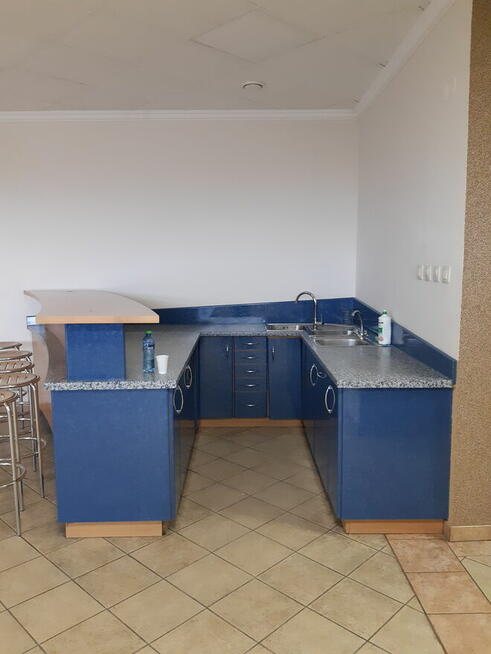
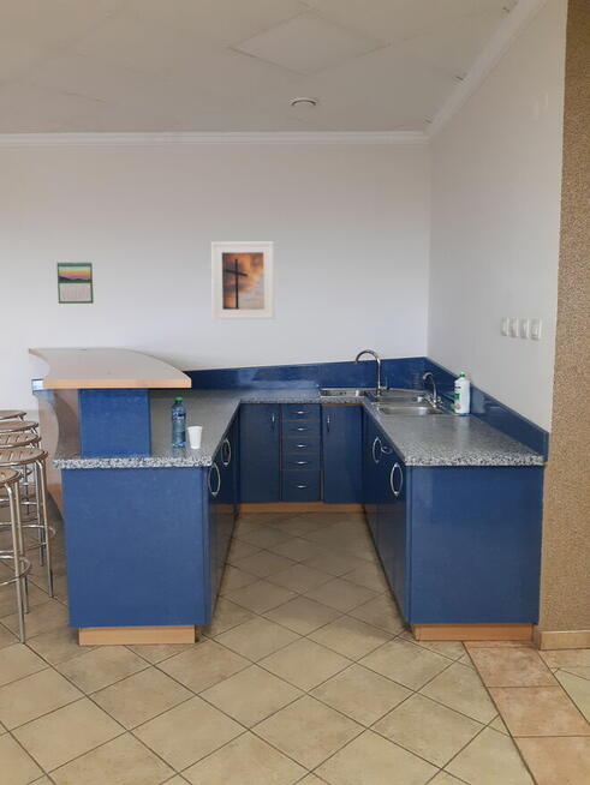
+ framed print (243, 281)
+ calendar (75, 282)
